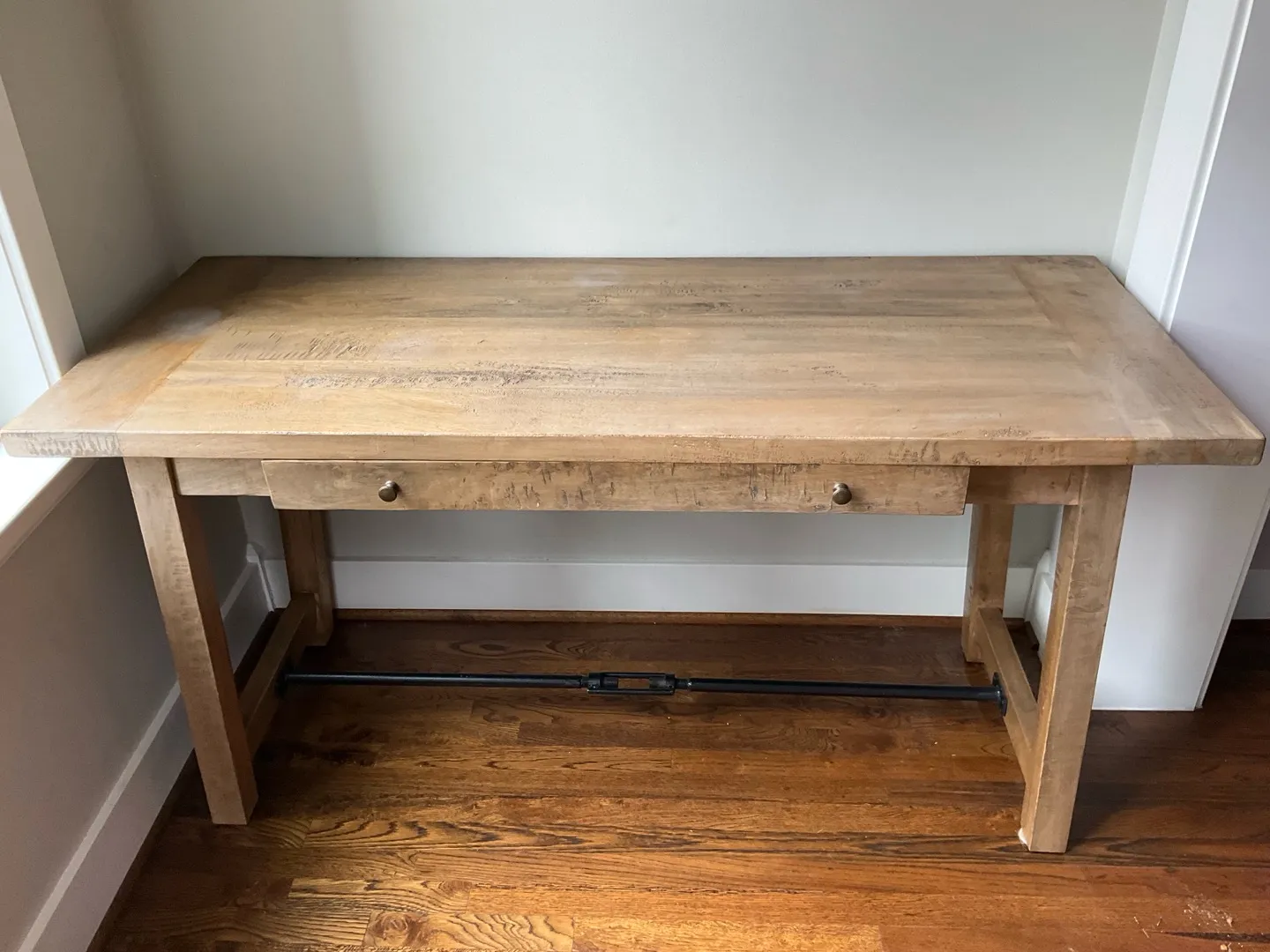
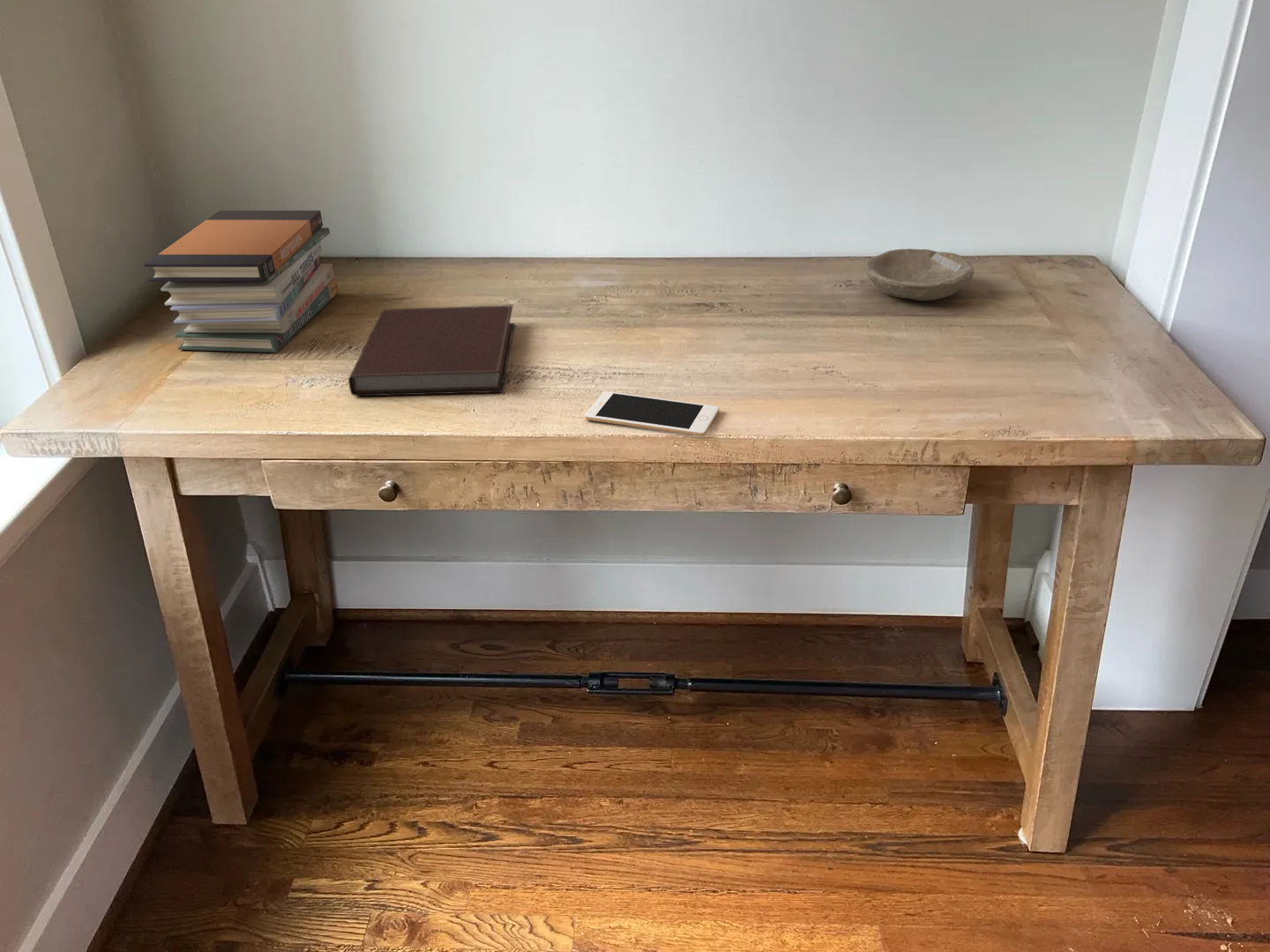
+ notebook (437, 347)
+ book stack (250, 279)
+ bowl (918, 277)
+ cell phone (652, 413)
